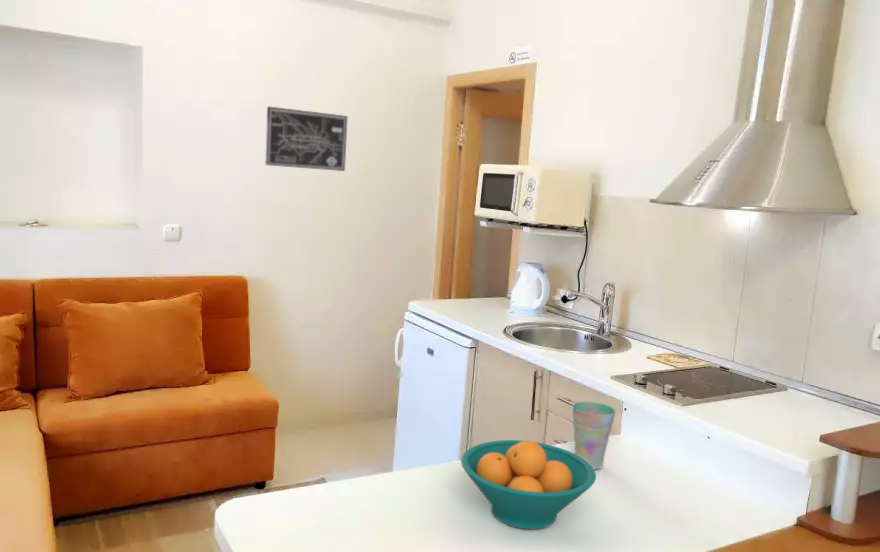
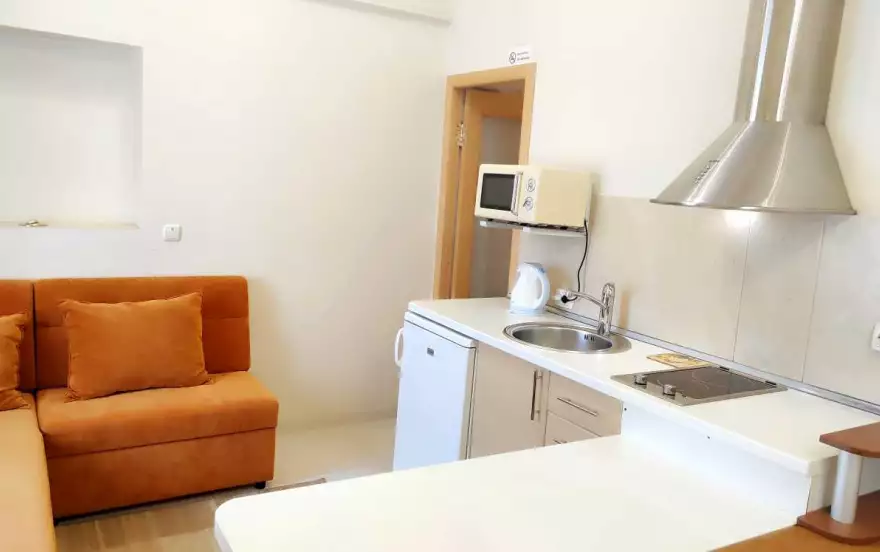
- cup (591, 436)
- fruit bowl (526, 478)
- wall art (307, 139)
